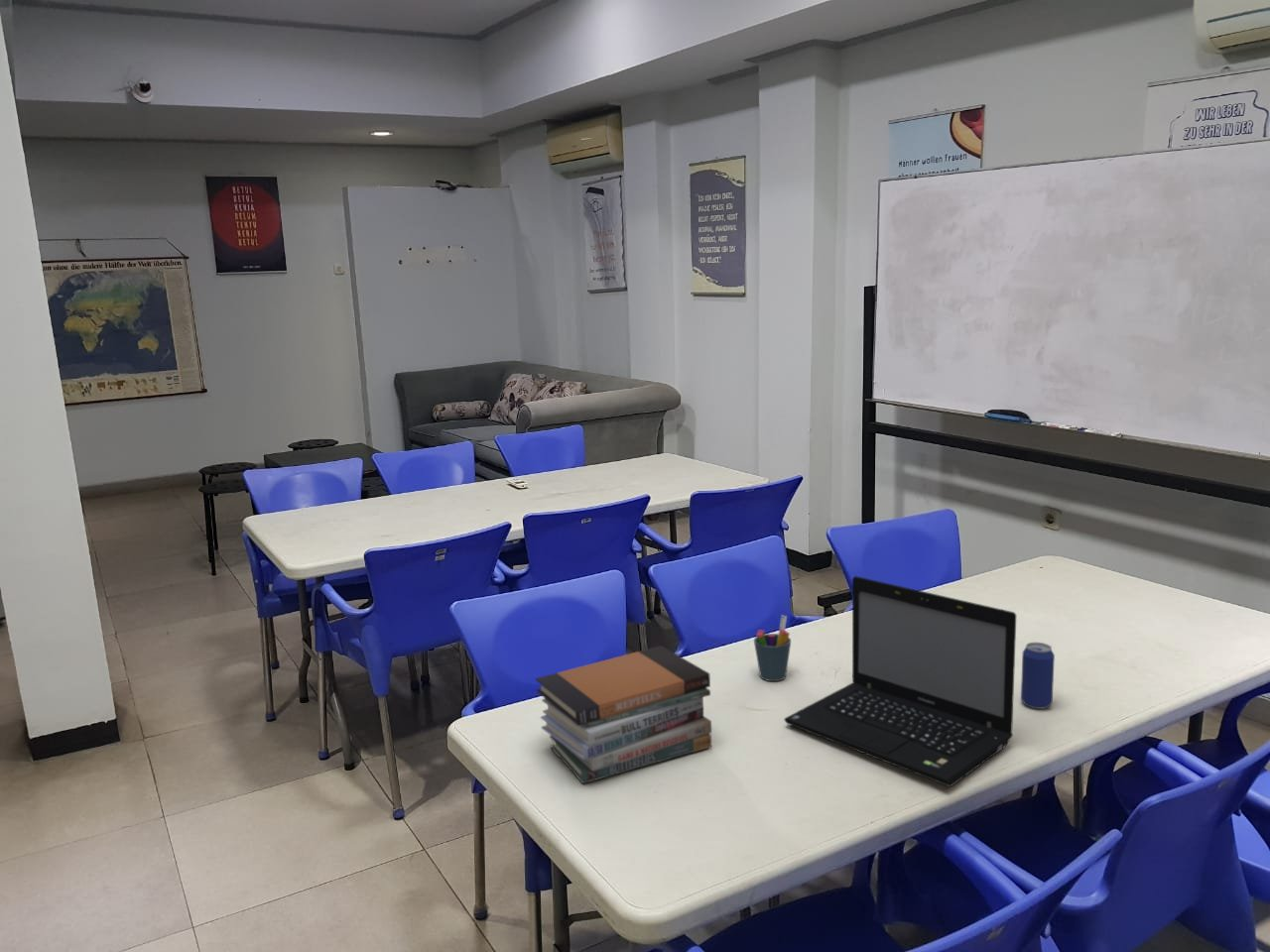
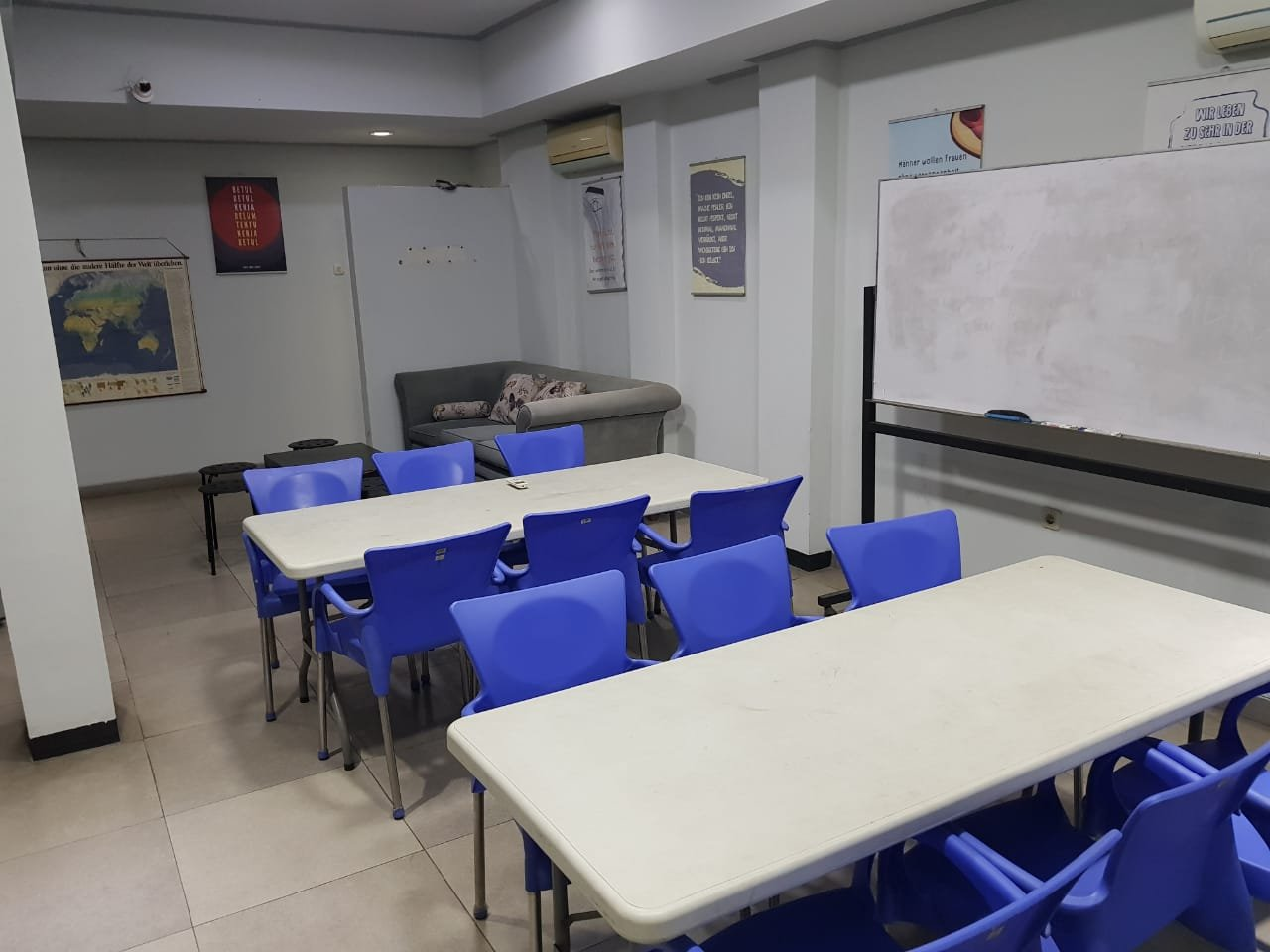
- laptop (896, 672)
- pen holder (772, 649)
- beverage can (1037, 674)
- book stack (624, 712)
